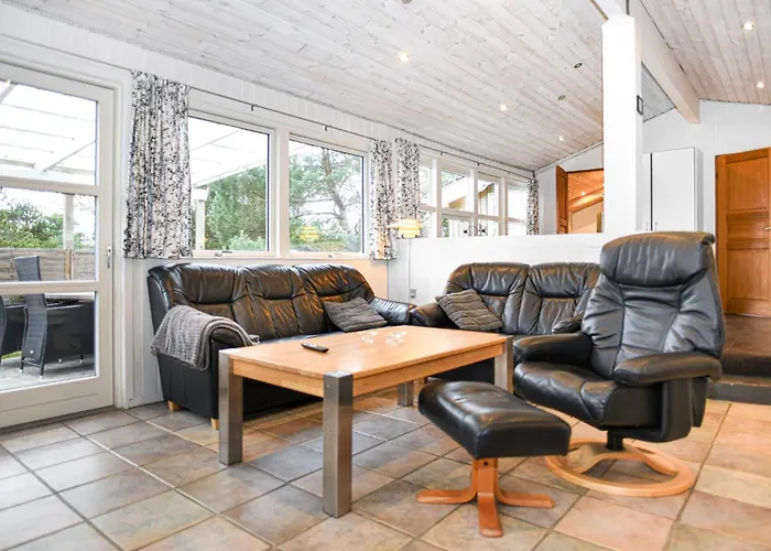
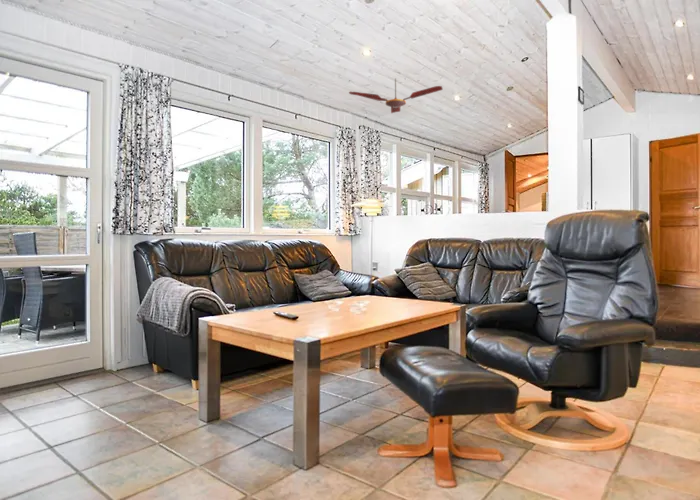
+ ceiling fan (395, 96)
